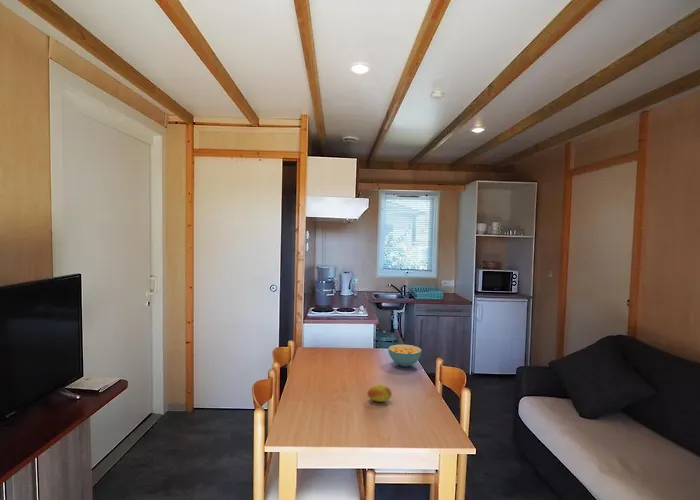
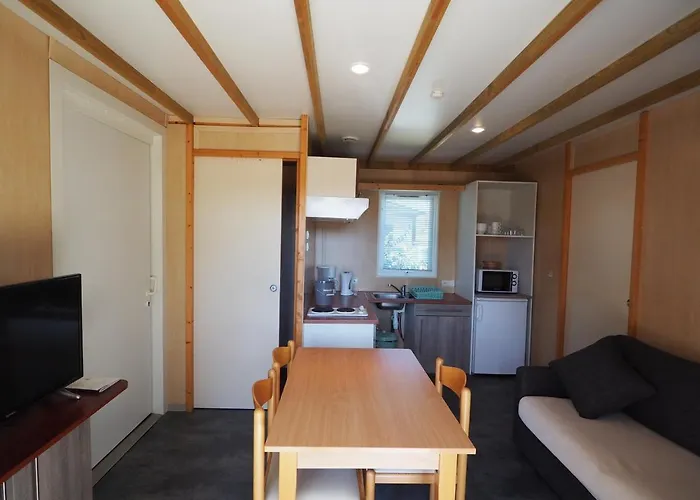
- fruit (379, 393)
- cereal bowl (404, 356)
